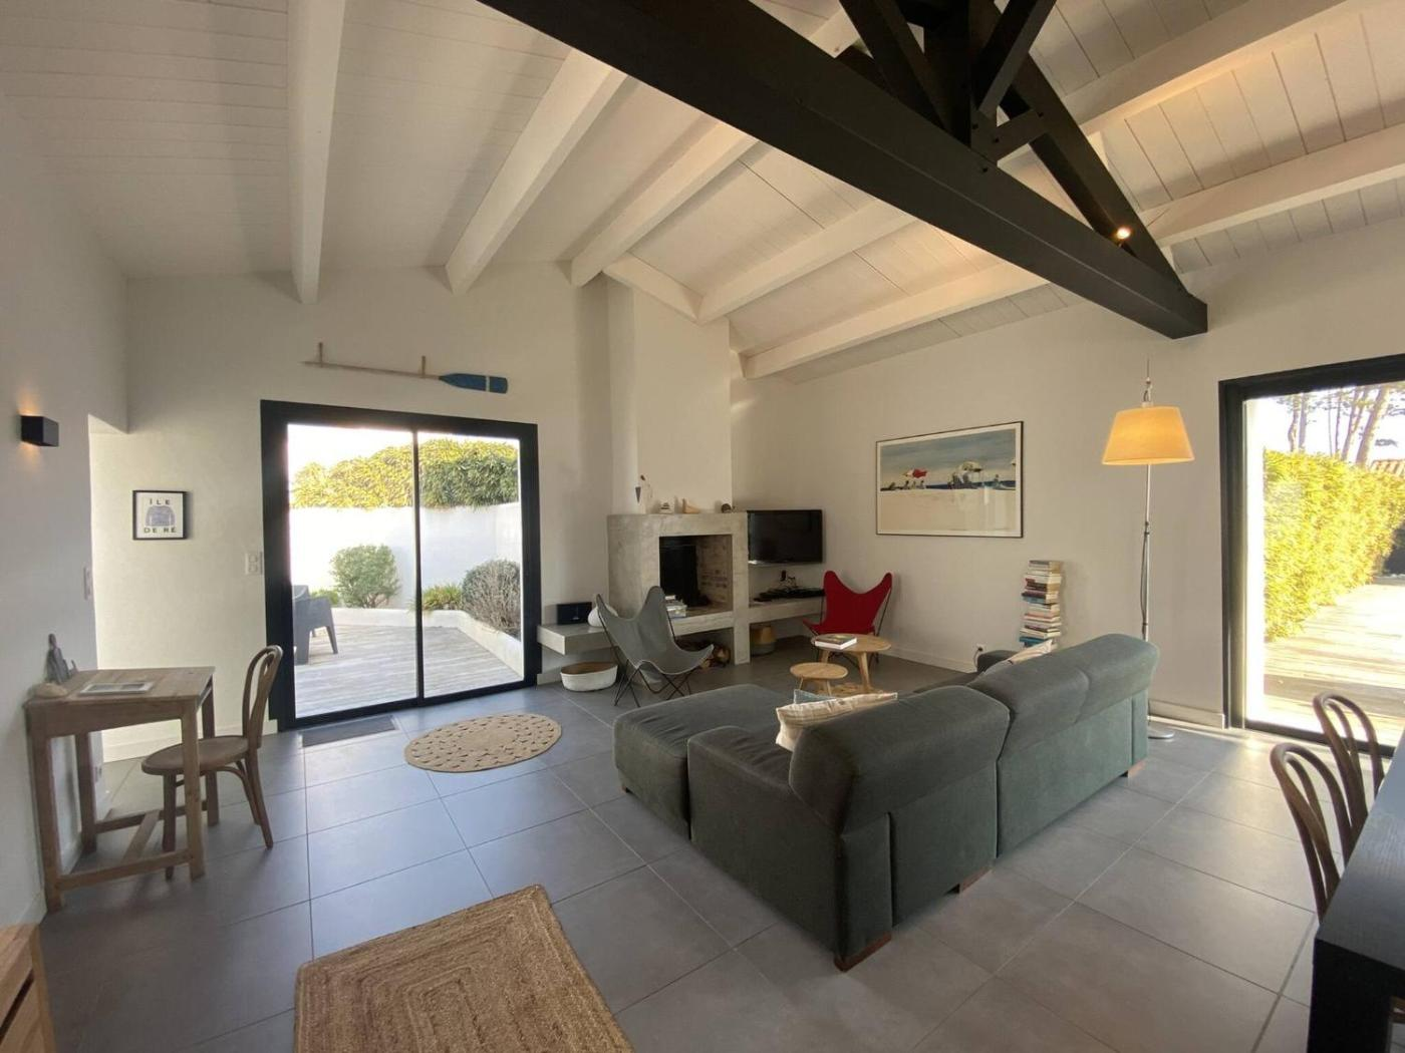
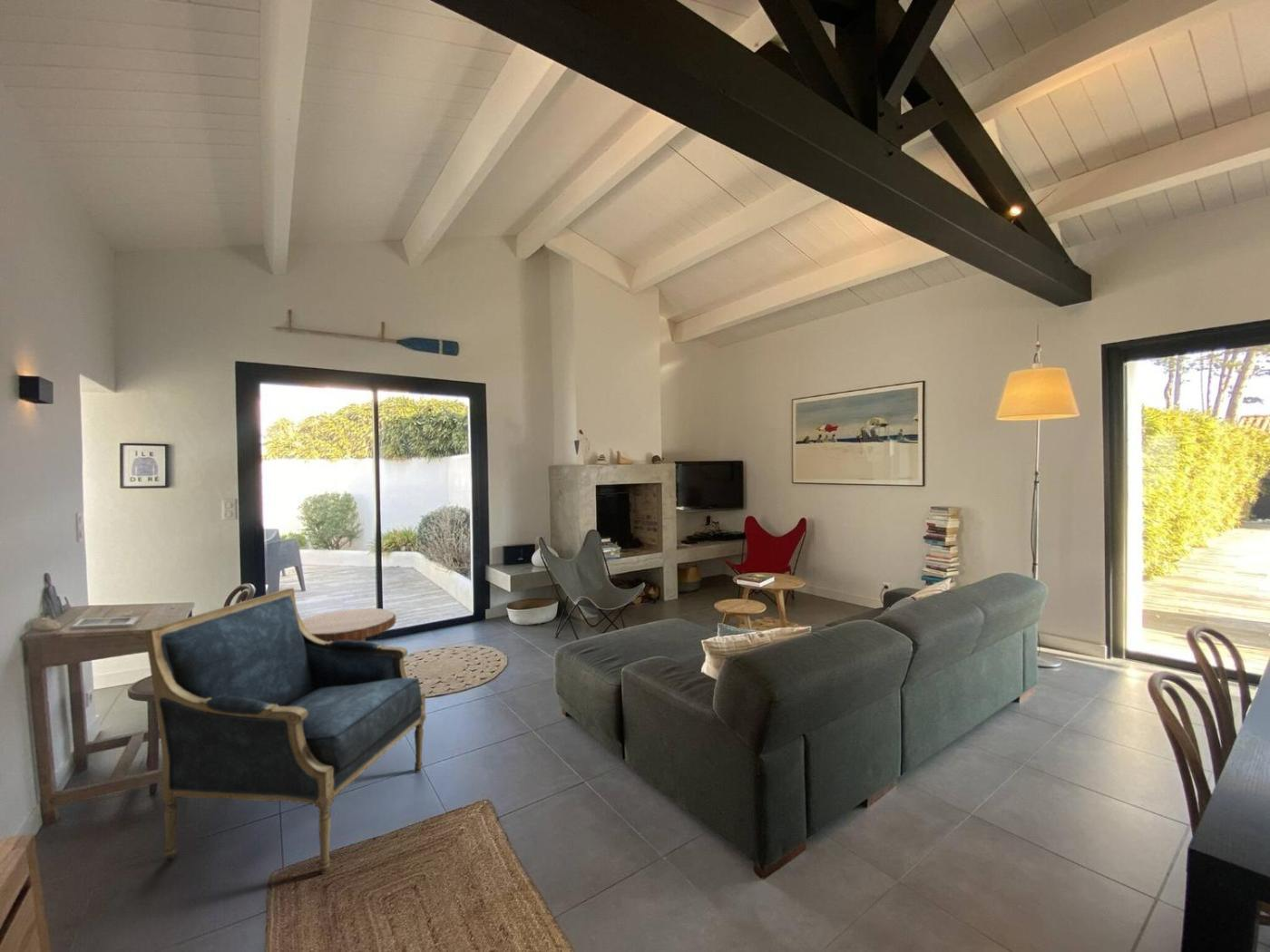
+ side table (347, 639)
+ armchair (306, 708)
